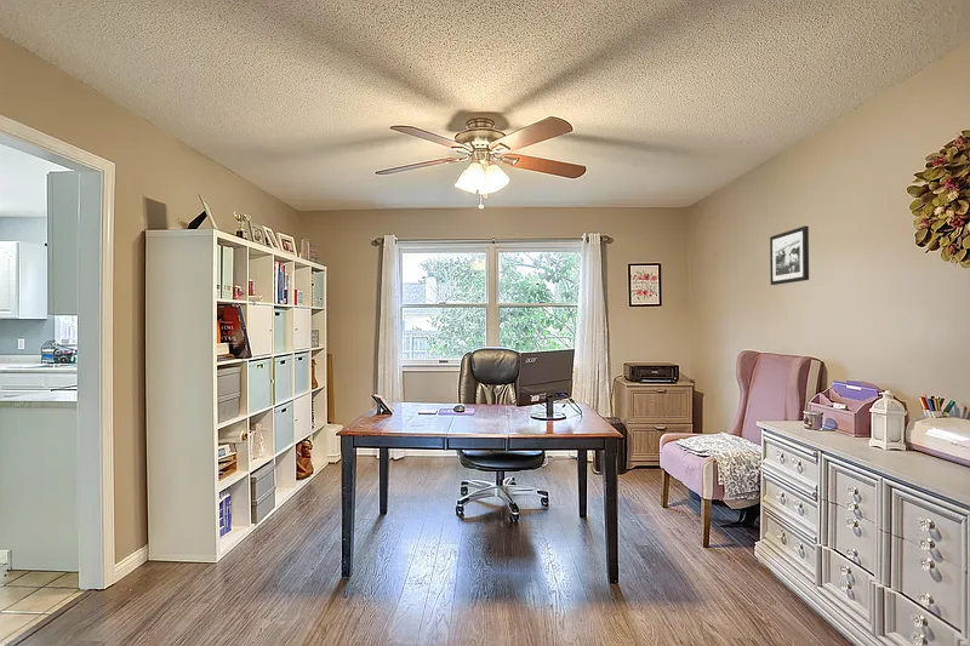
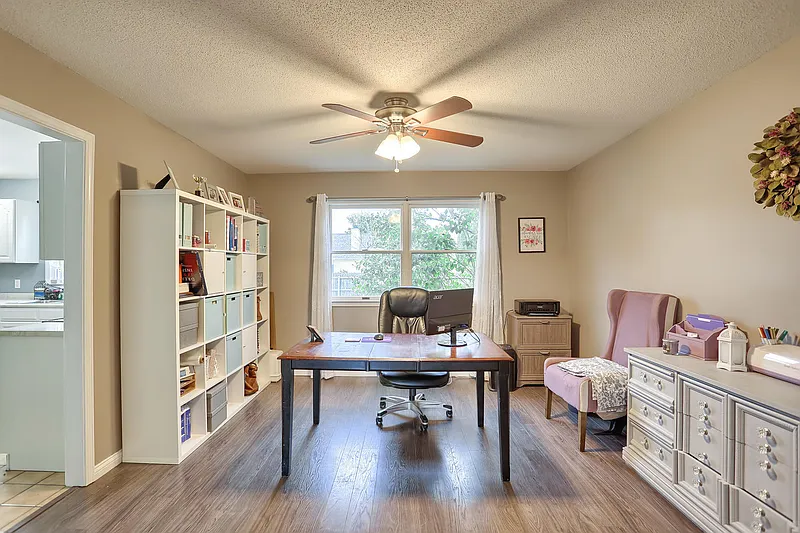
- picture frame (788, 257)
